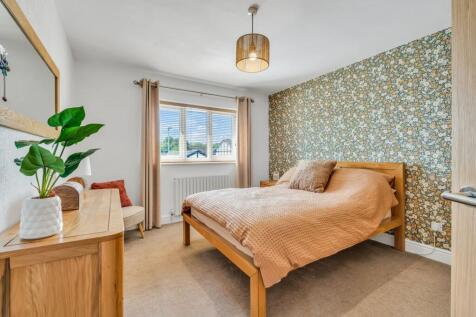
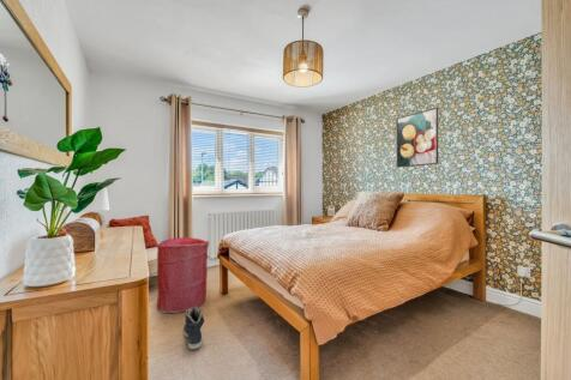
+ sneaker (192, 320)
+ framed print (415, 139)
+ laundry hamper (184, 270)
